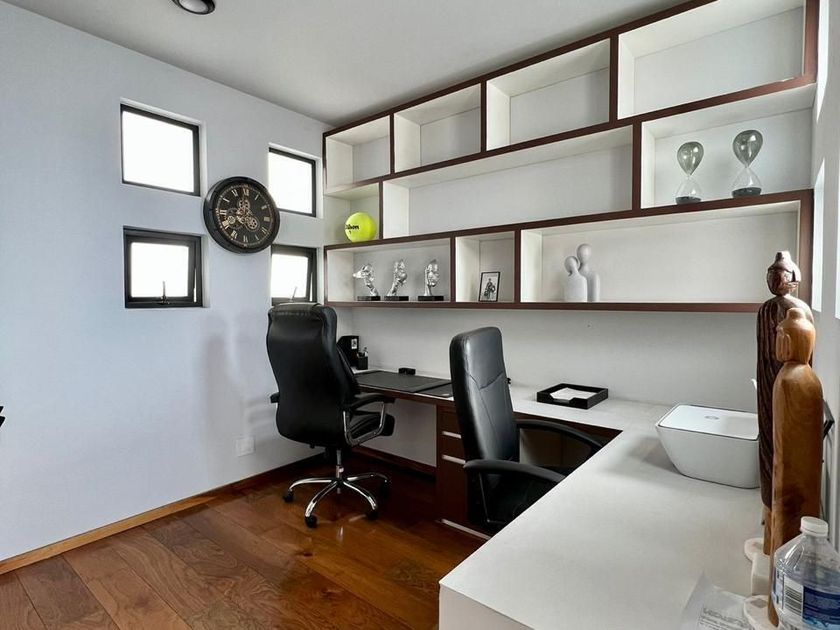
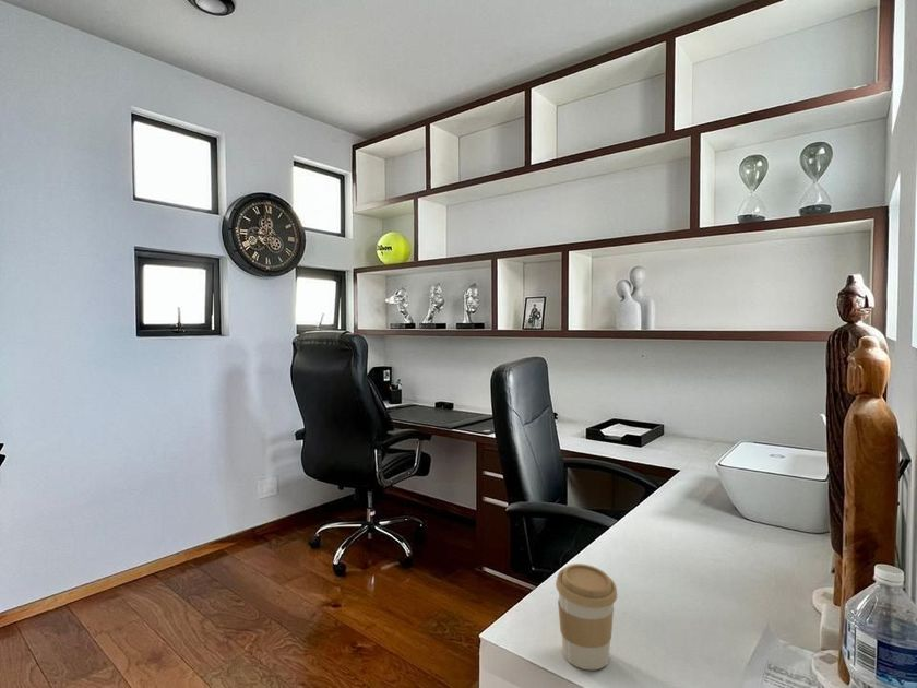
+ coffee cup (585, 614)
